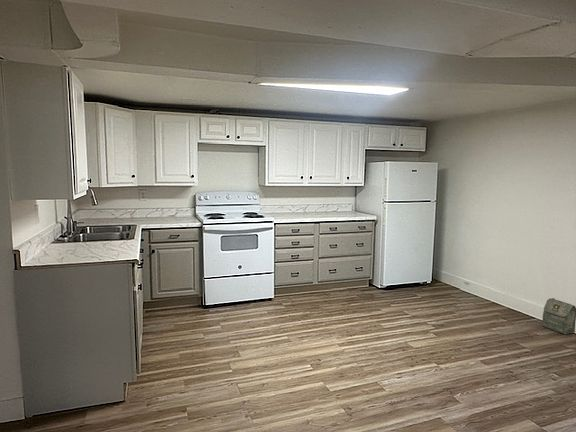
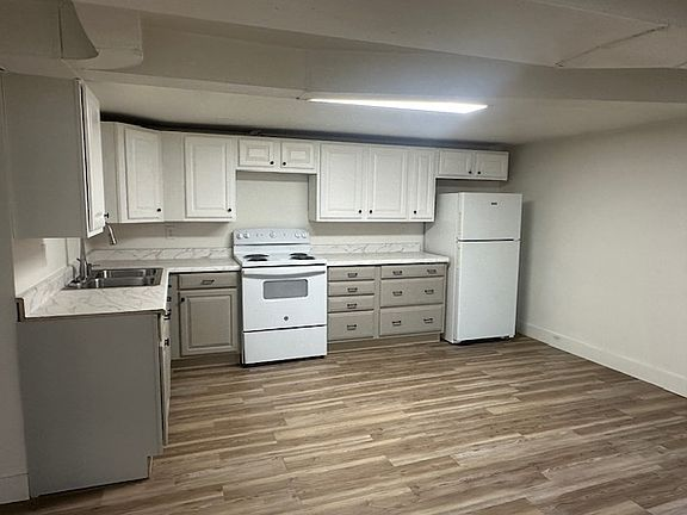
- bag (559, 315)
